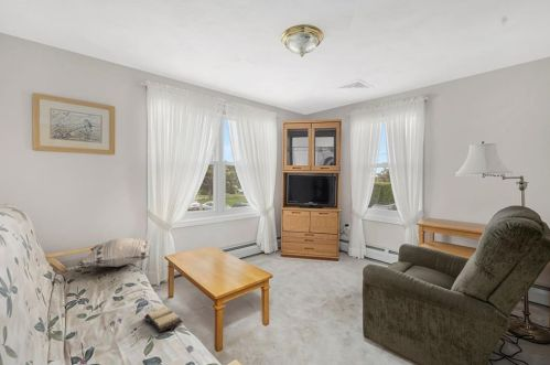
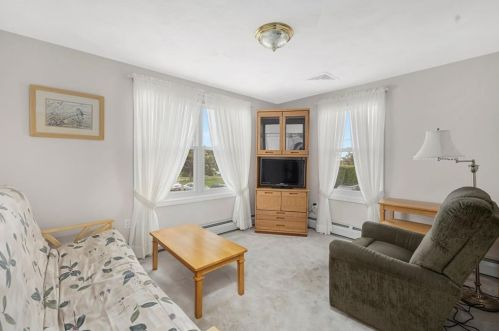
- hardback book (162, 318)
- decorative pillow (119, 251)
